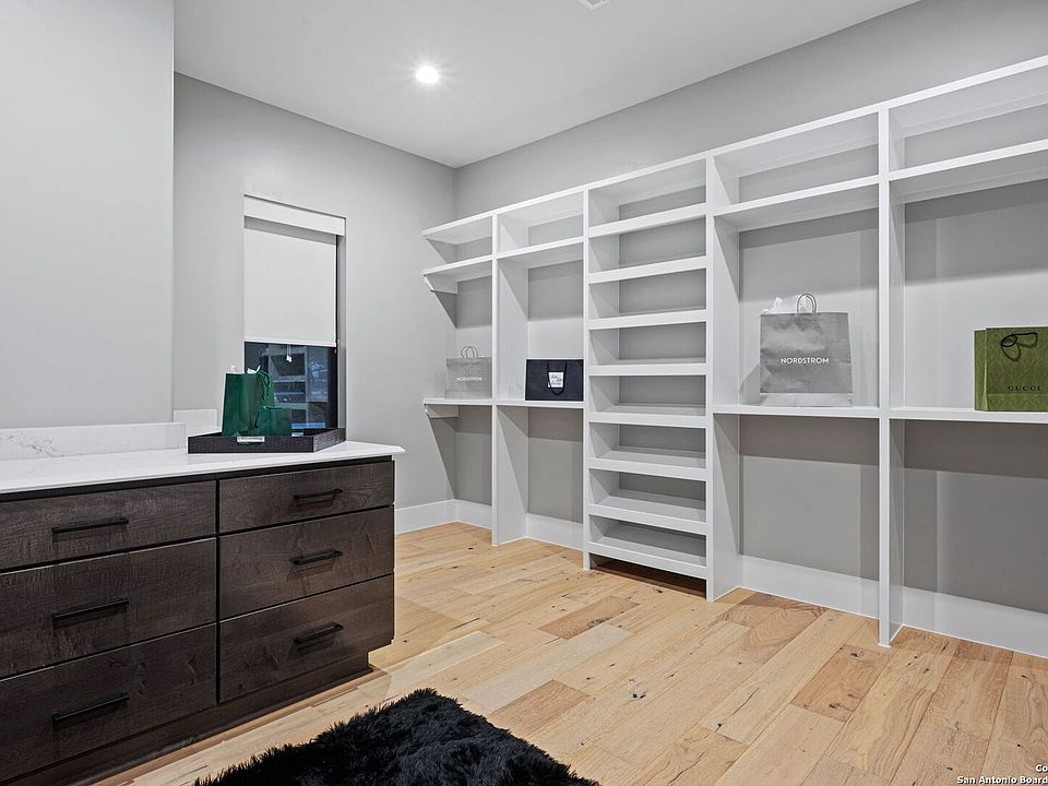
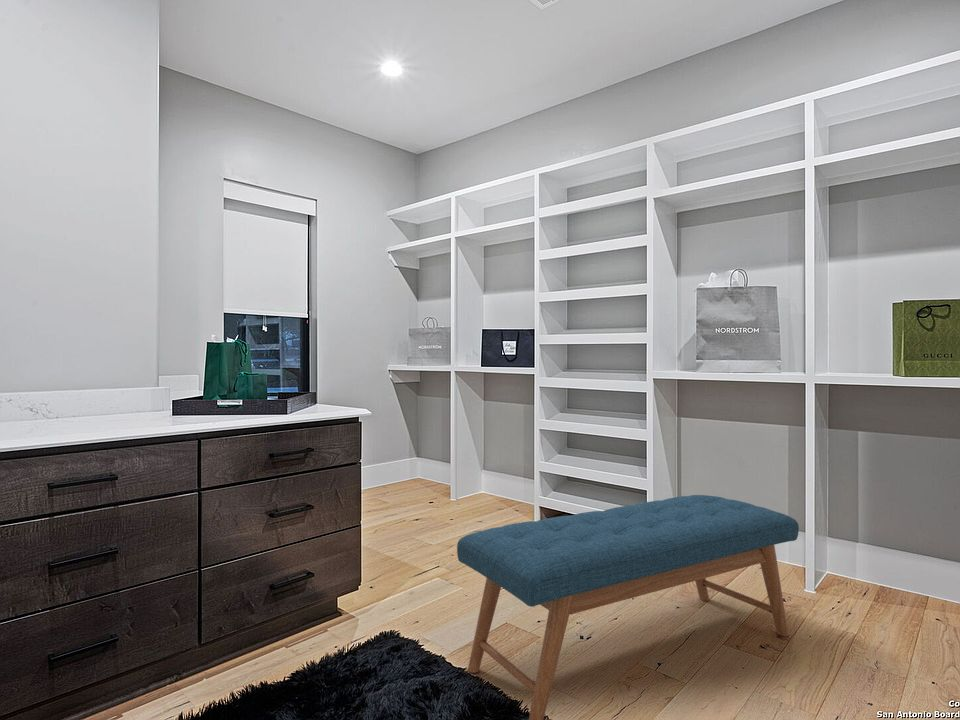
+ bench (637, 584)
